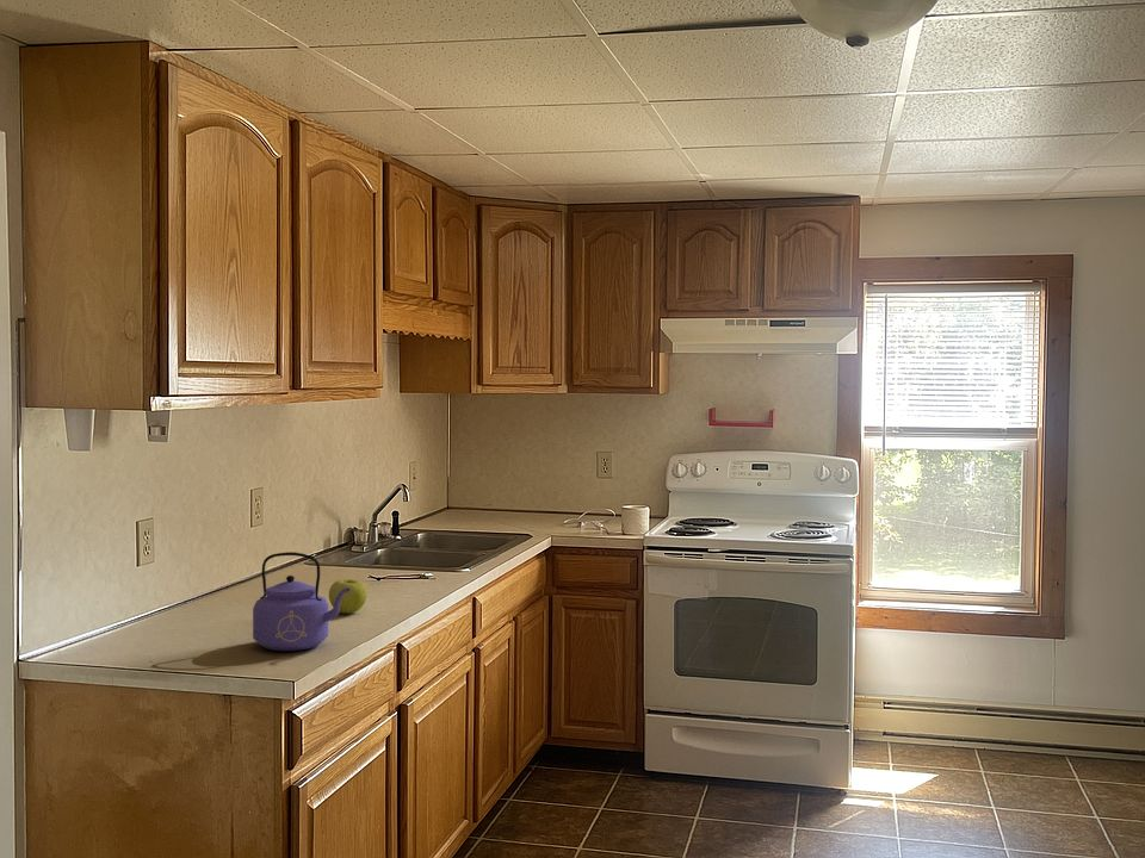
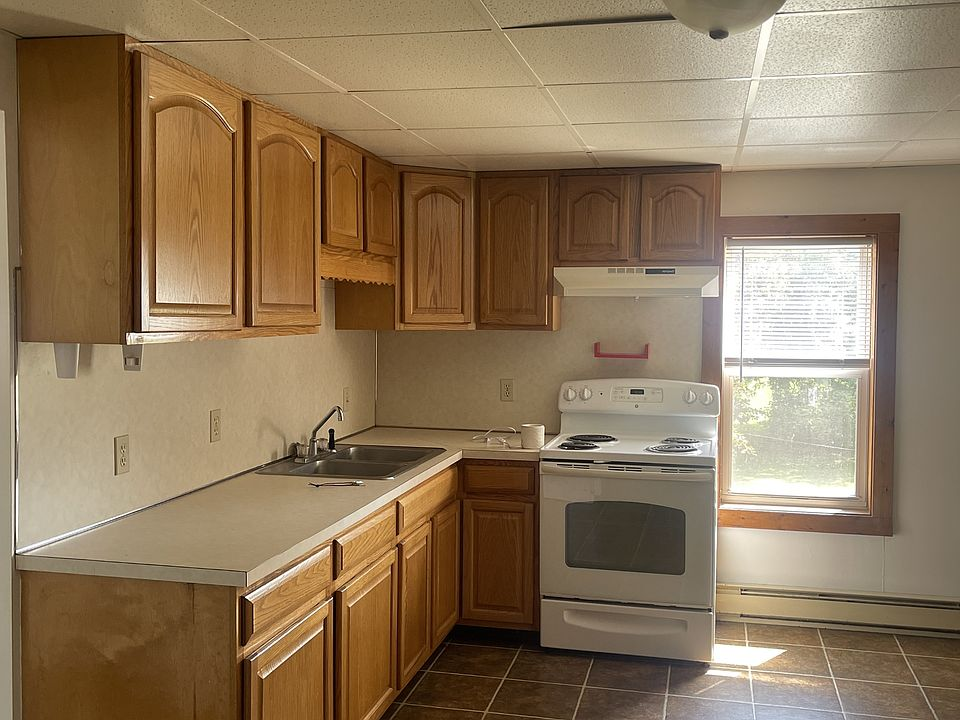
- apple (347, 596)
- kettle (302, 599)
